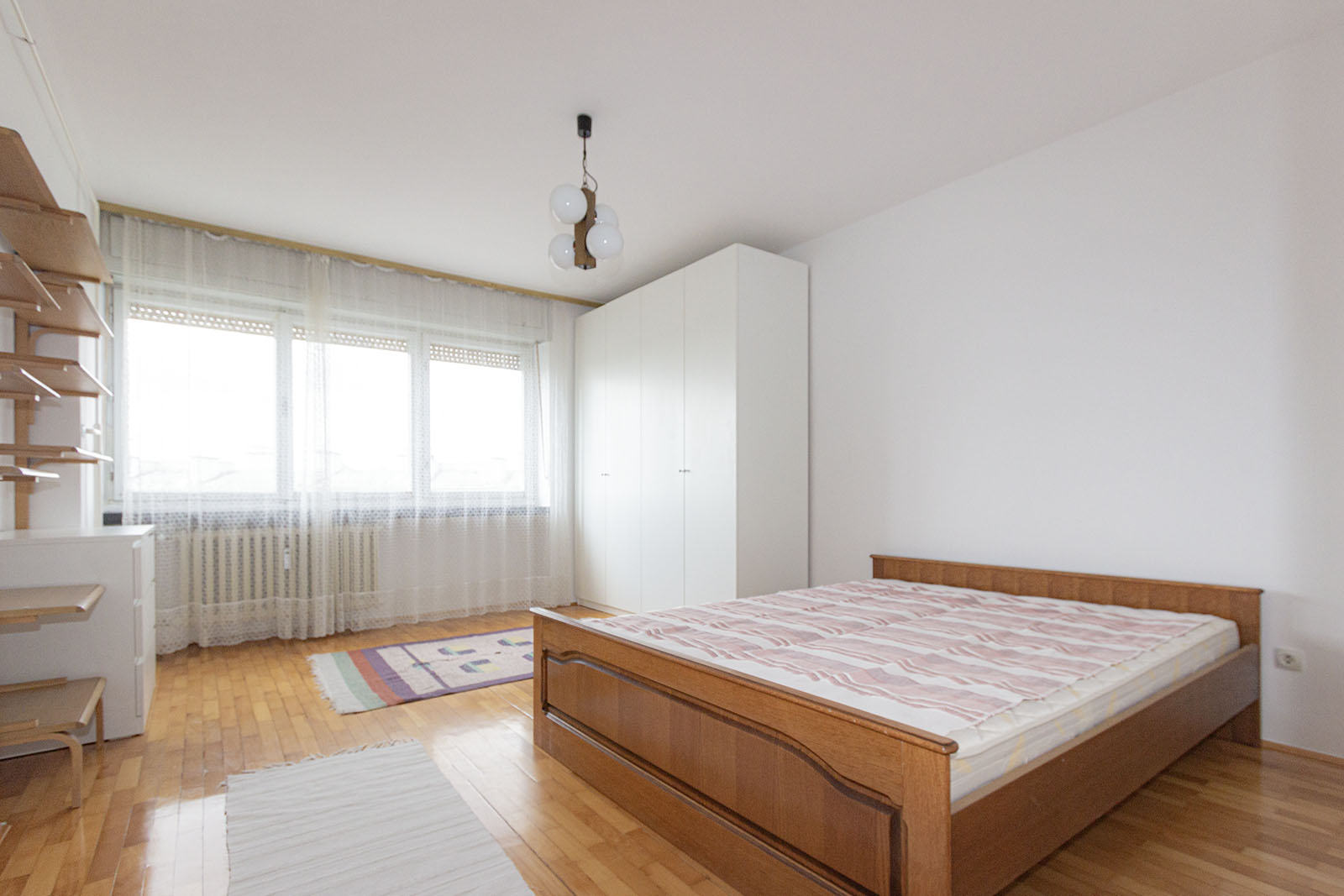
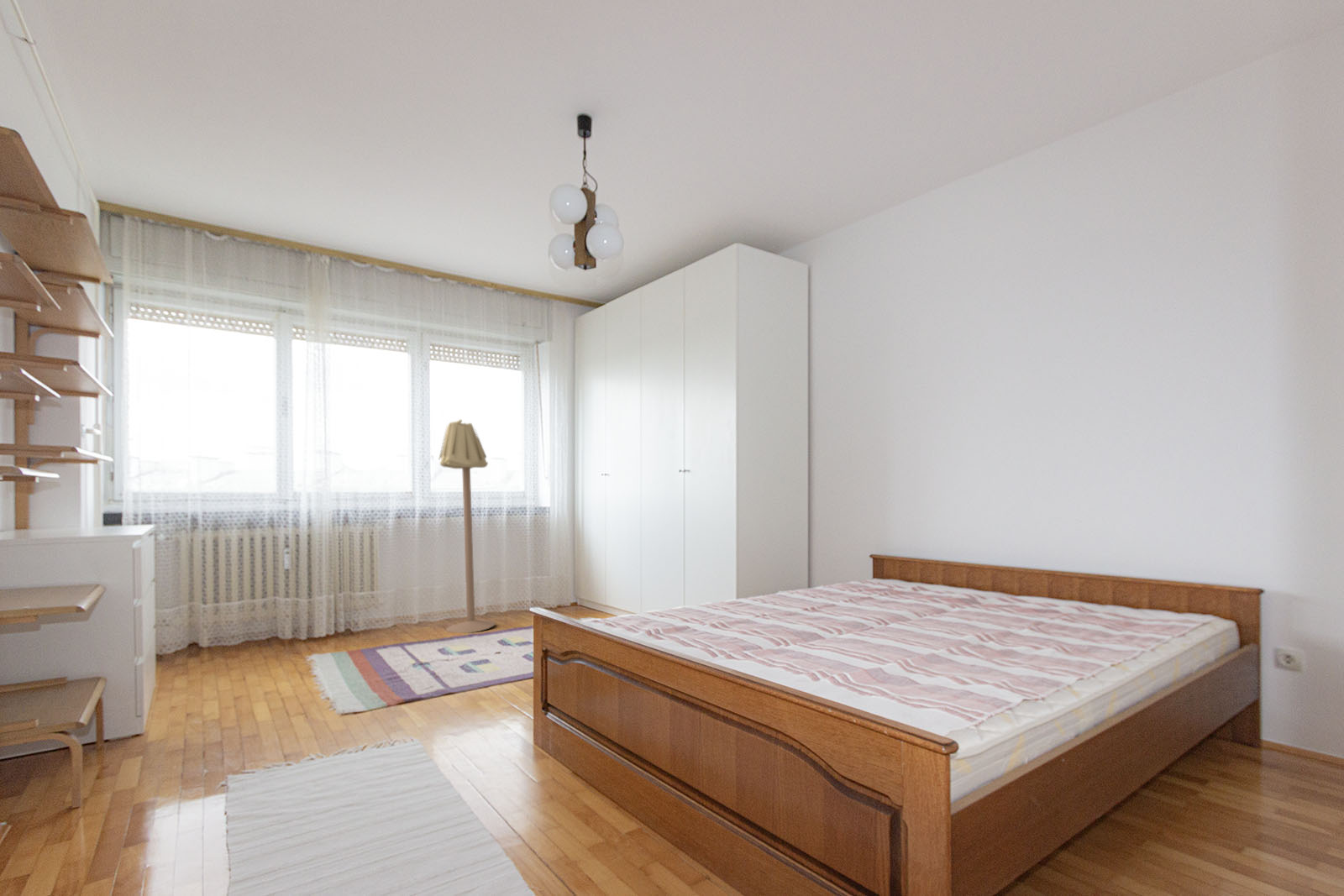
+ floor lamp (465, 522)
